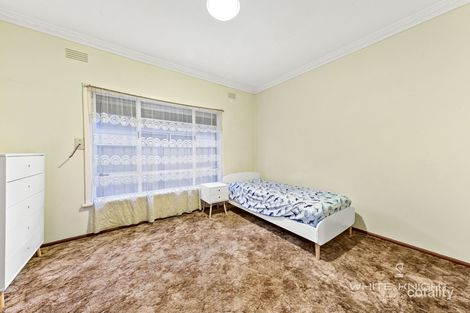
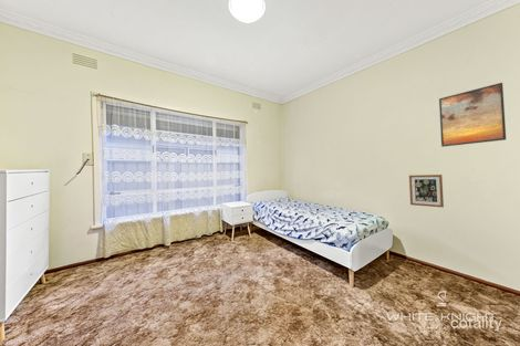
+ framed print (469, 117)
+ wall art (425, 190)
